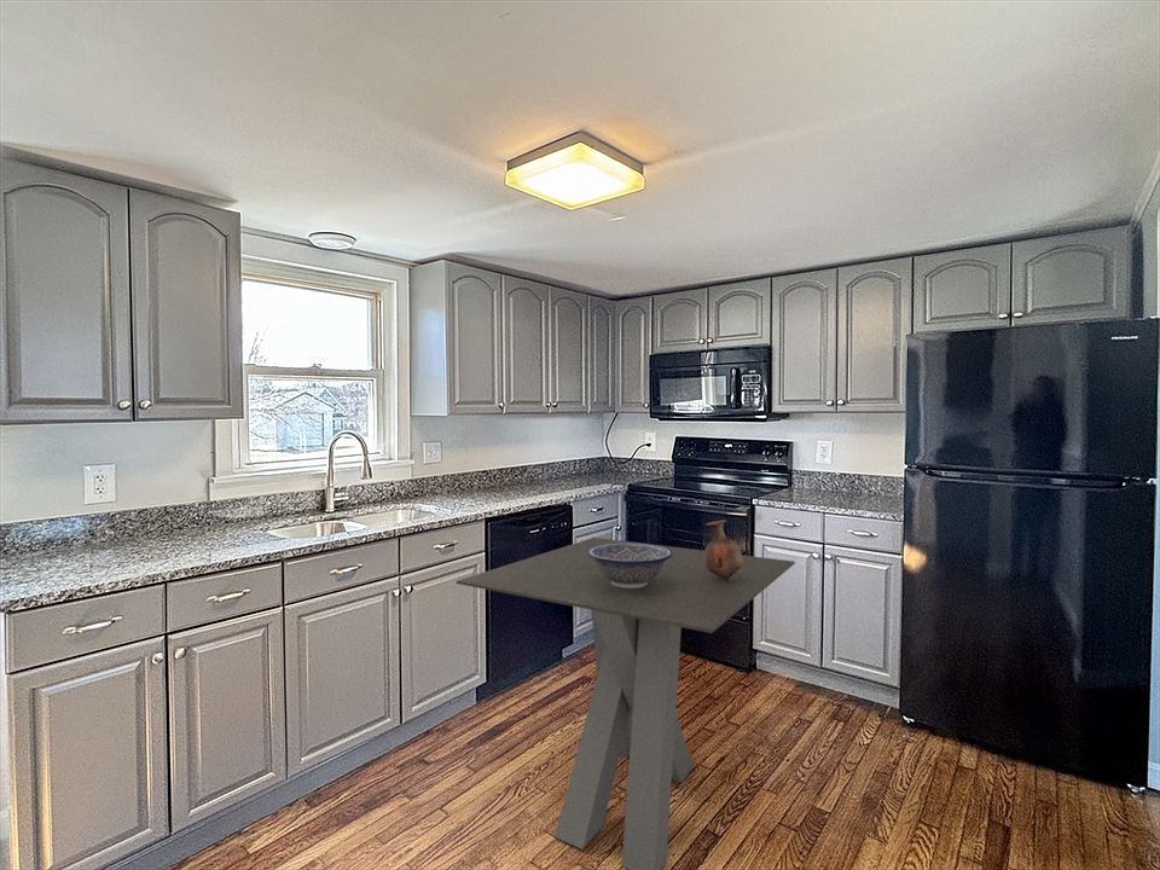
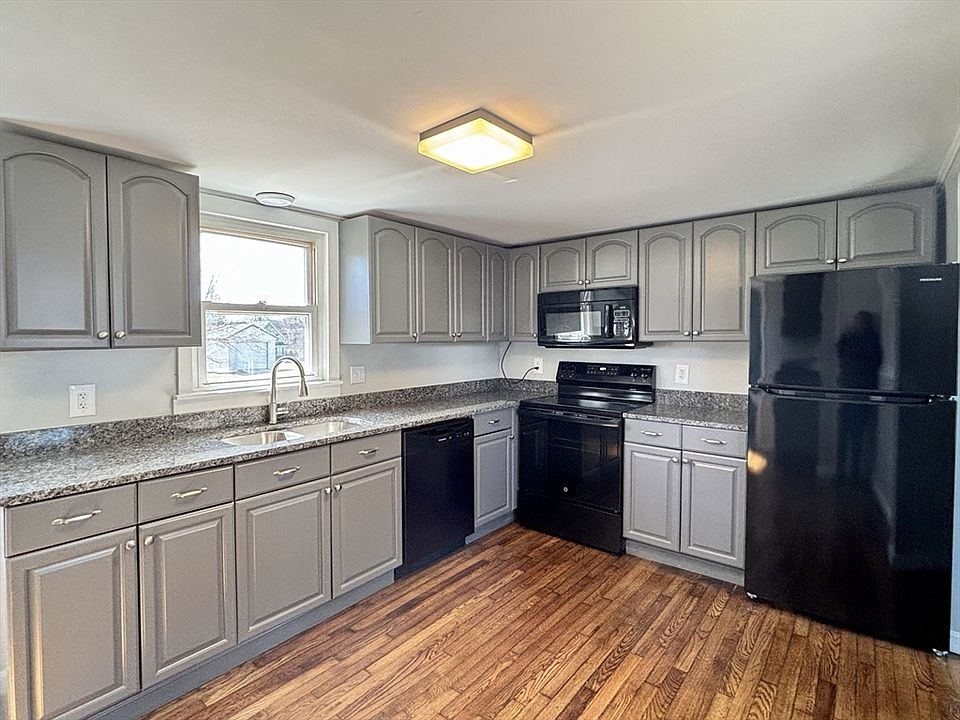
- decorative bowl (630, 567)
- dining table (636, 685)
- vase (723, 549)
